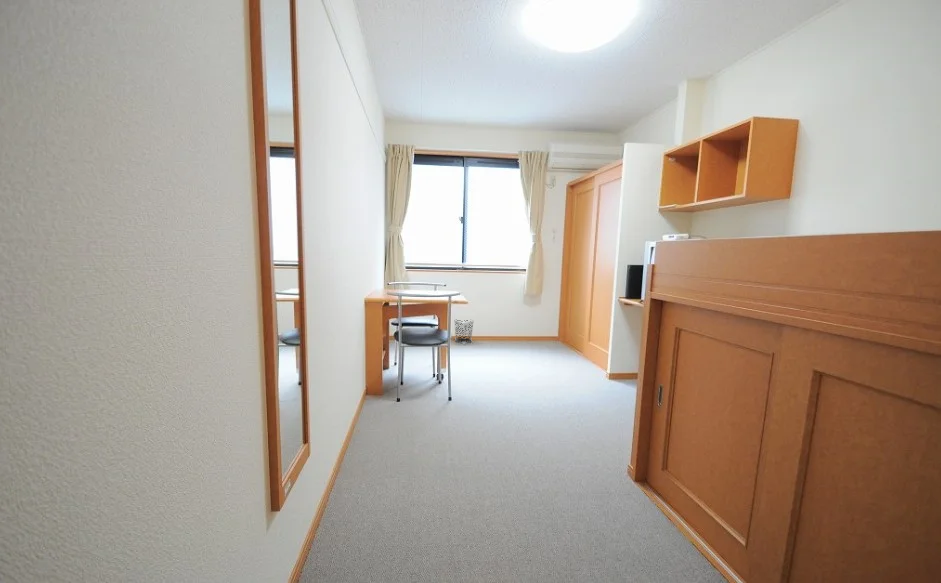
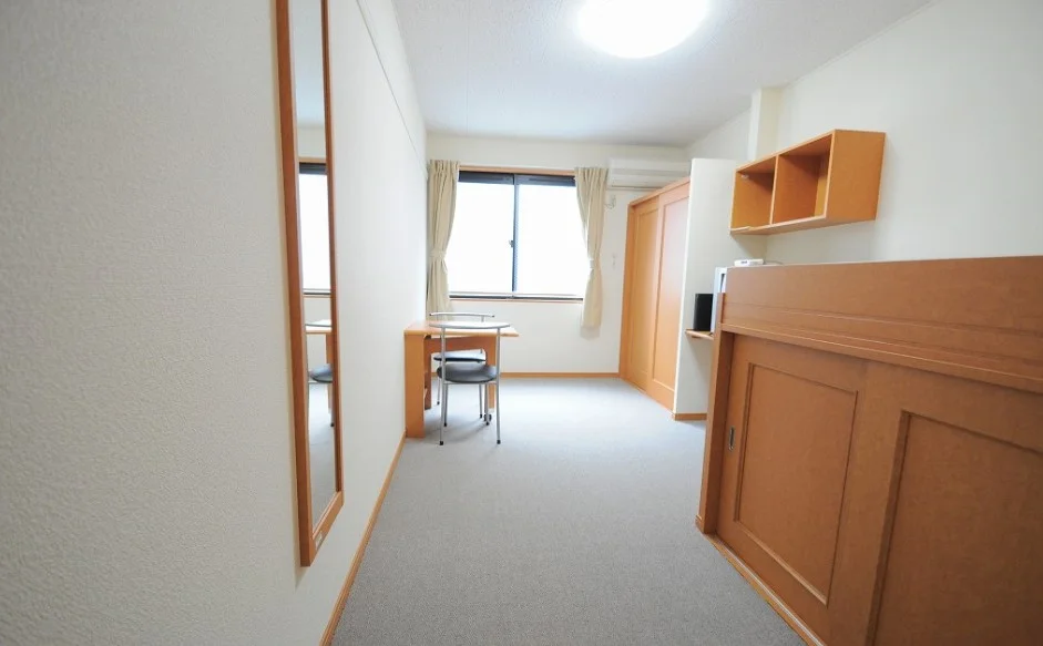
- waste bin (463, 331)
